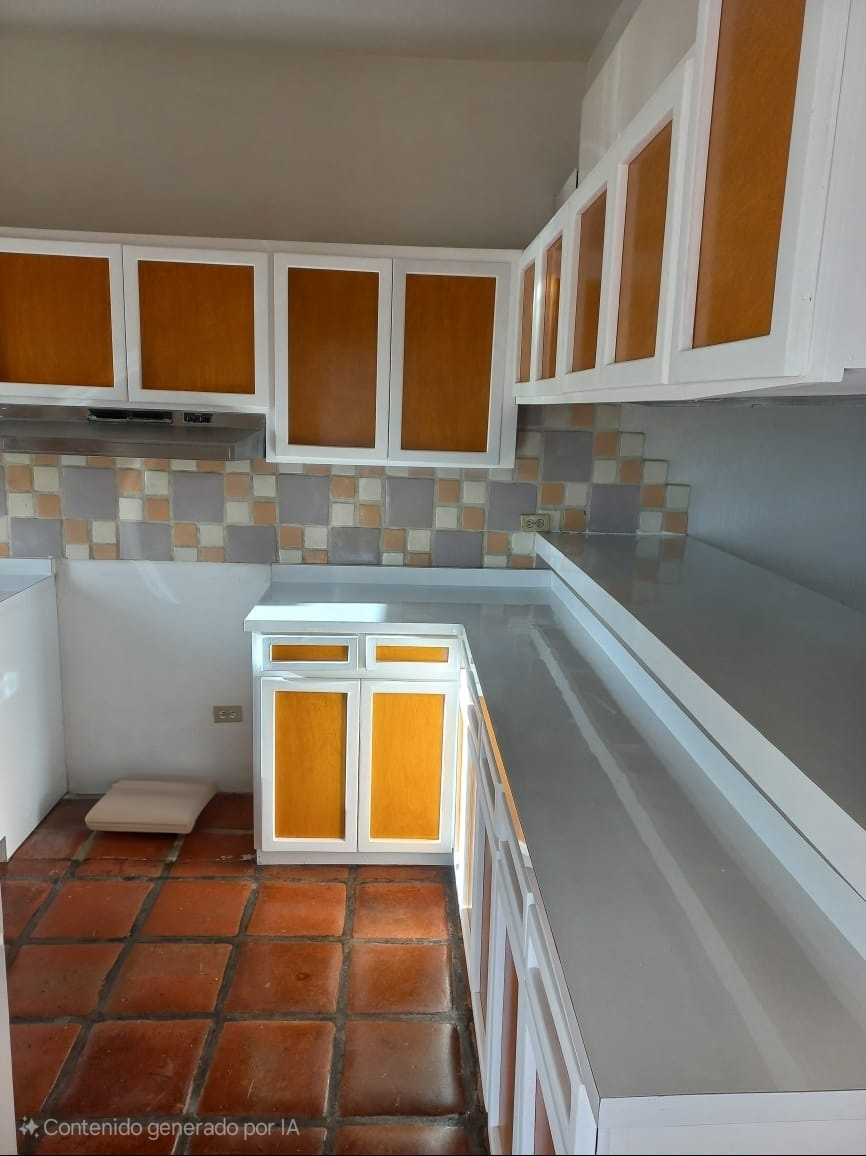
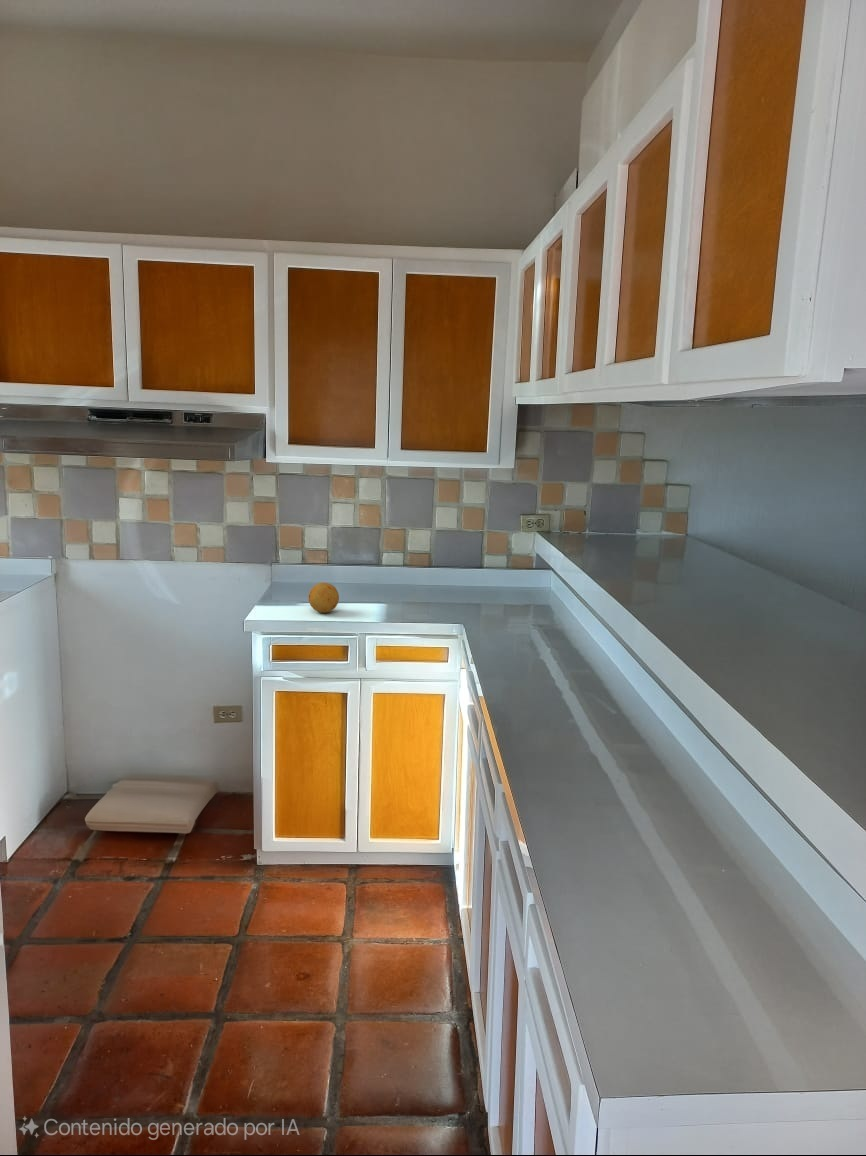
+ fruit (323, 597)
